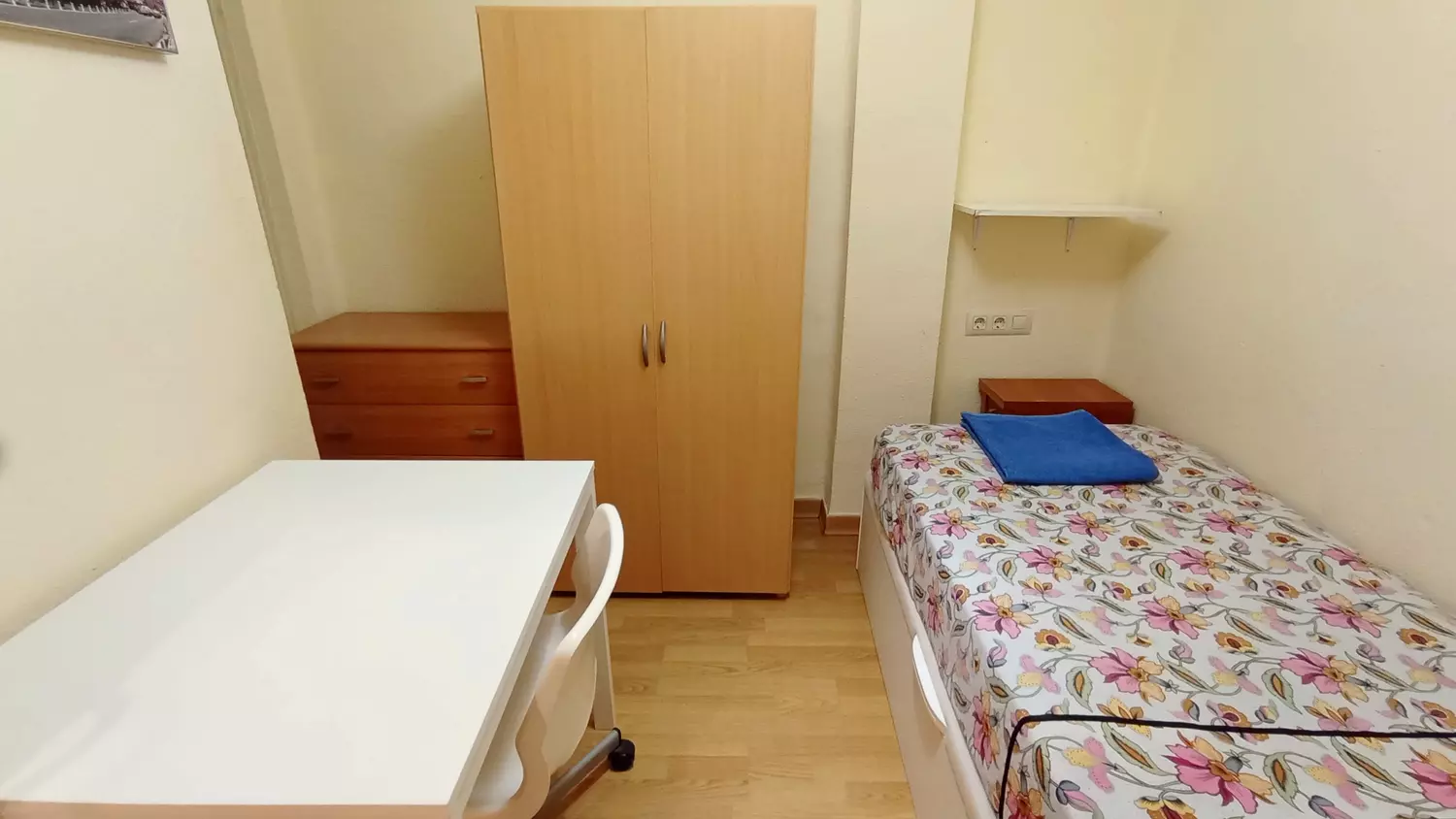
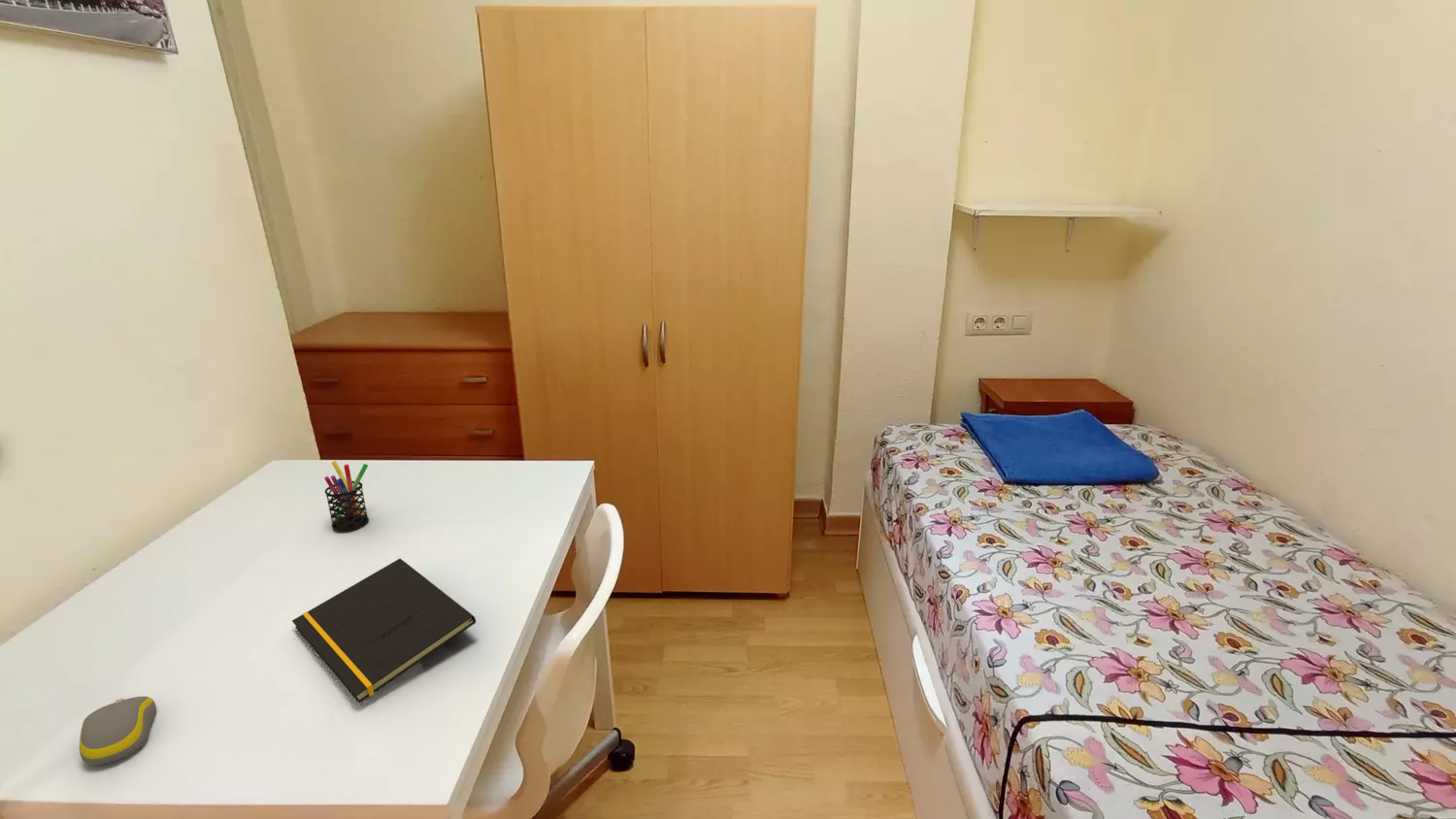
+ computer mouse (116, 722)
+ pen holder (349, 491)
+ notepad (381, 621)
